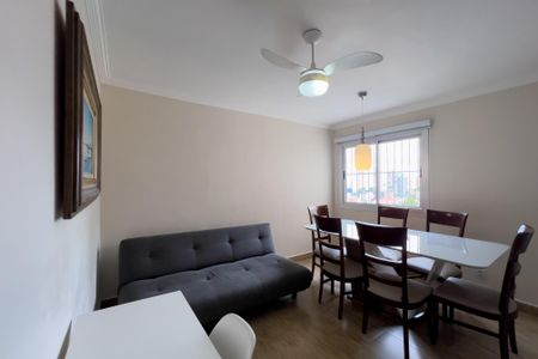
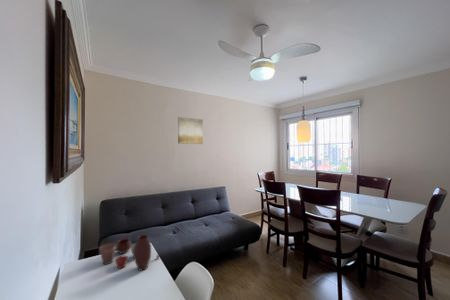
+ pottery set (130, 245)
+ wall art (190, 131)
